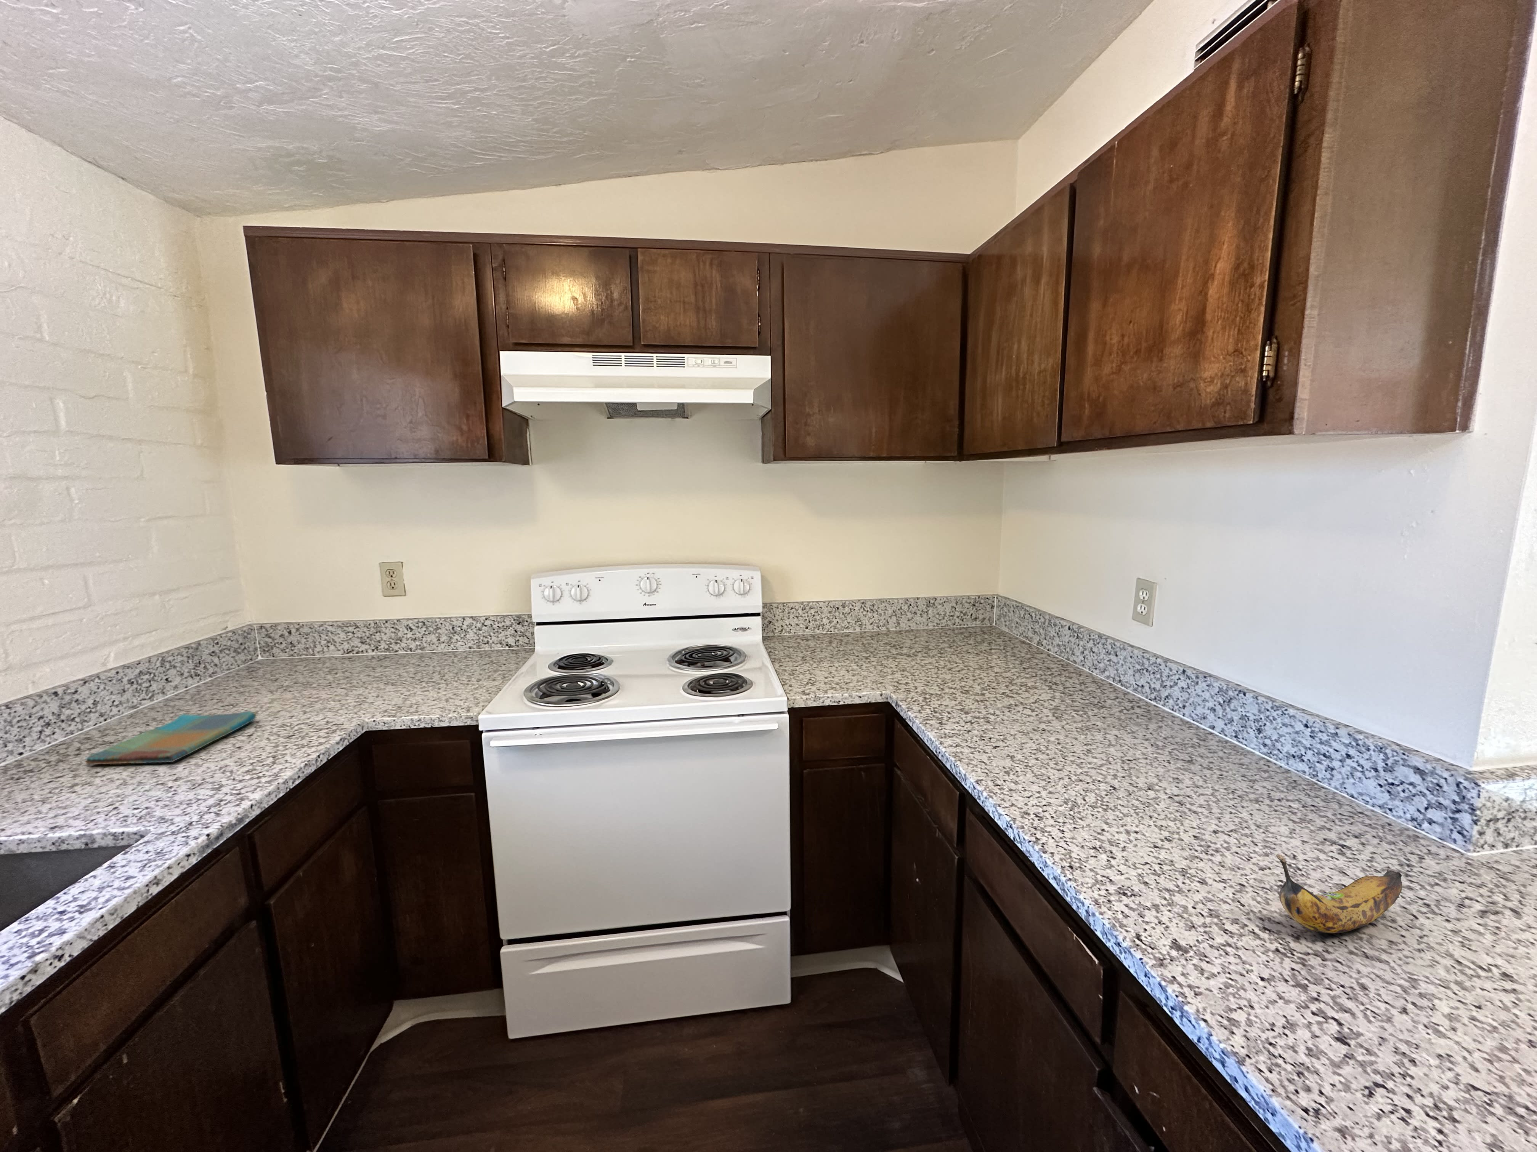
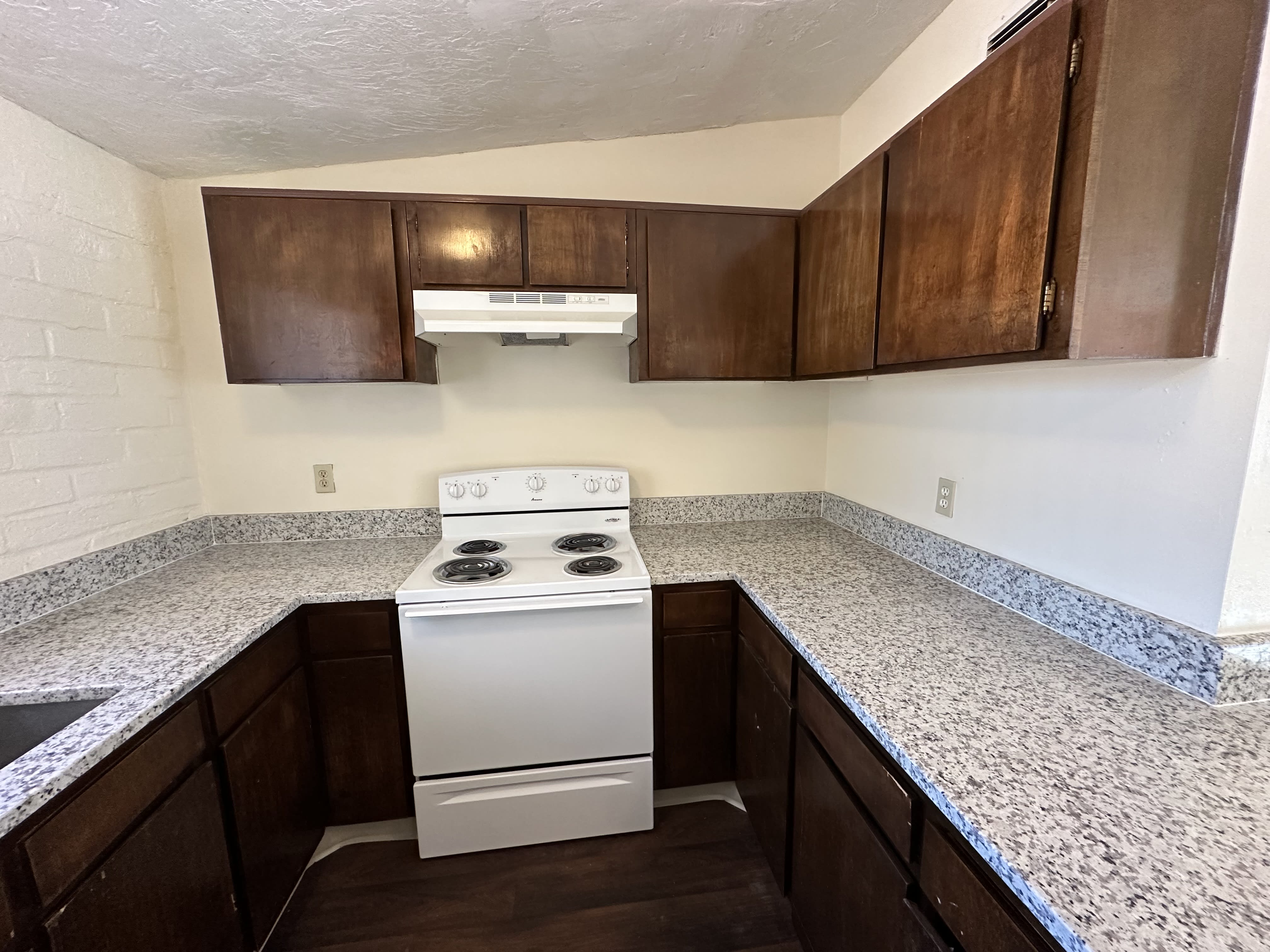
- banana (1343, 888)
- dish towel (179, 736)
